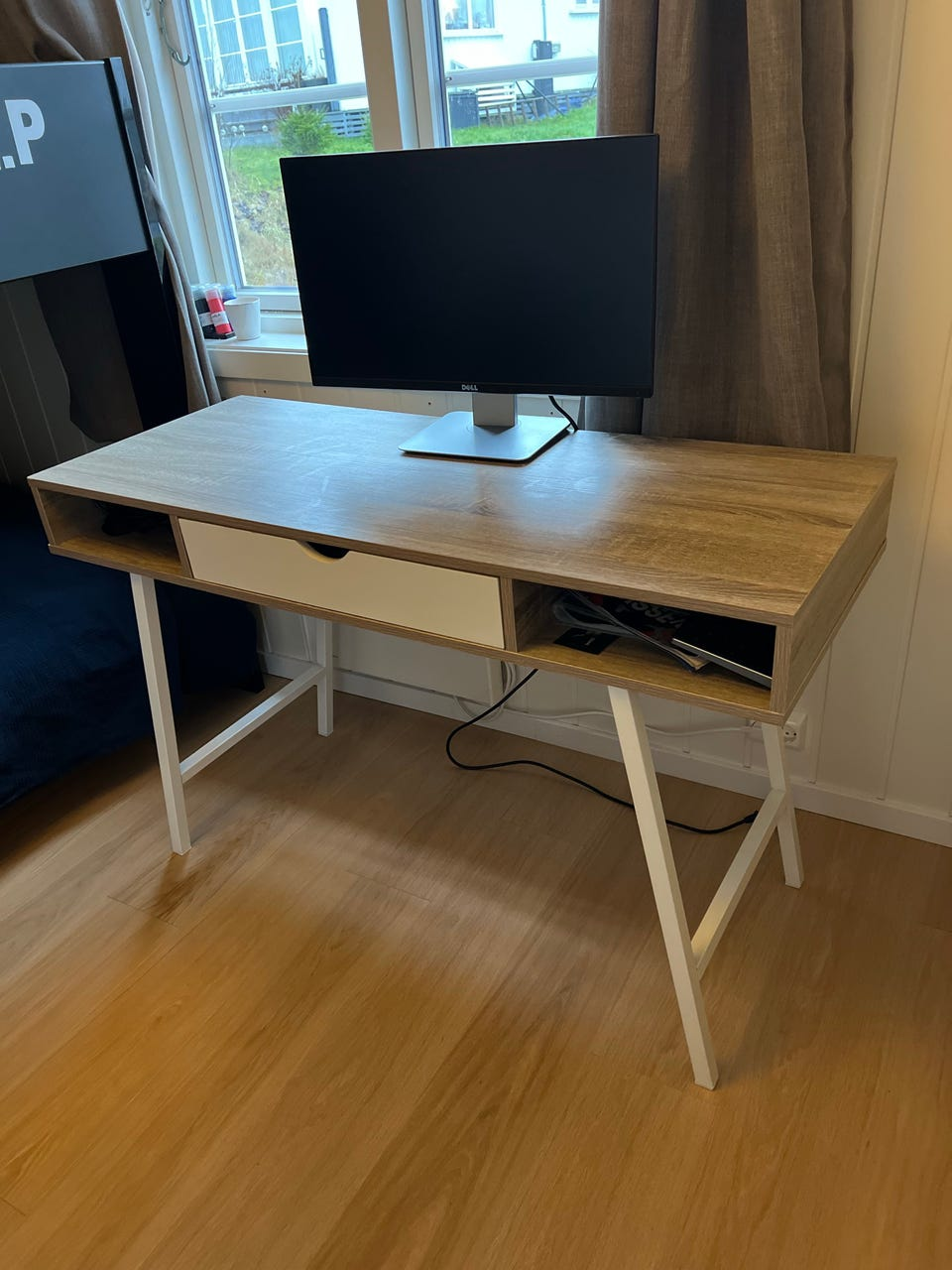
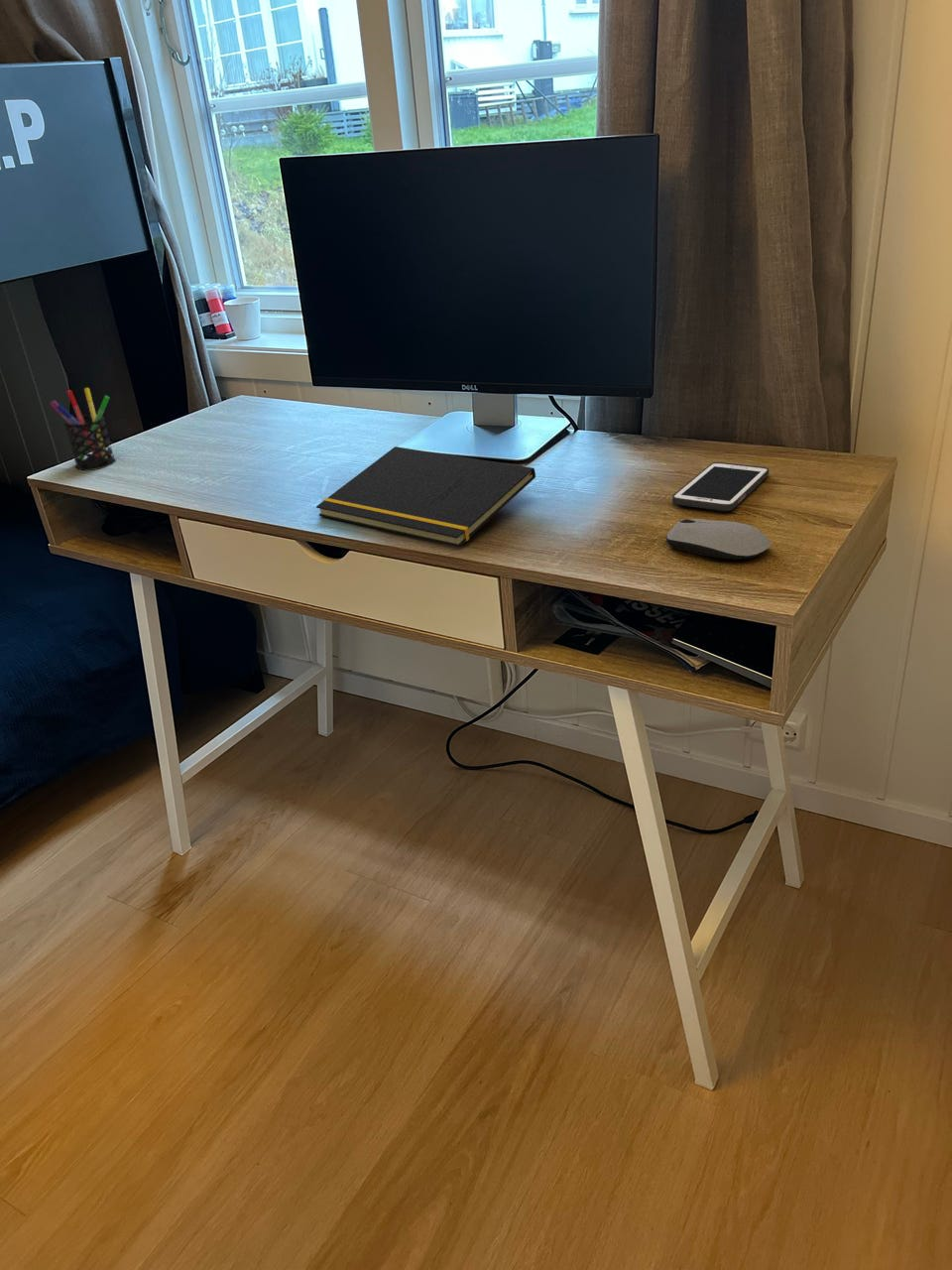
+ cell phone (721, 485)
+ computer mouse (718, 534)
+ notepad (424, 492)
+ pen holder (89, 426)
